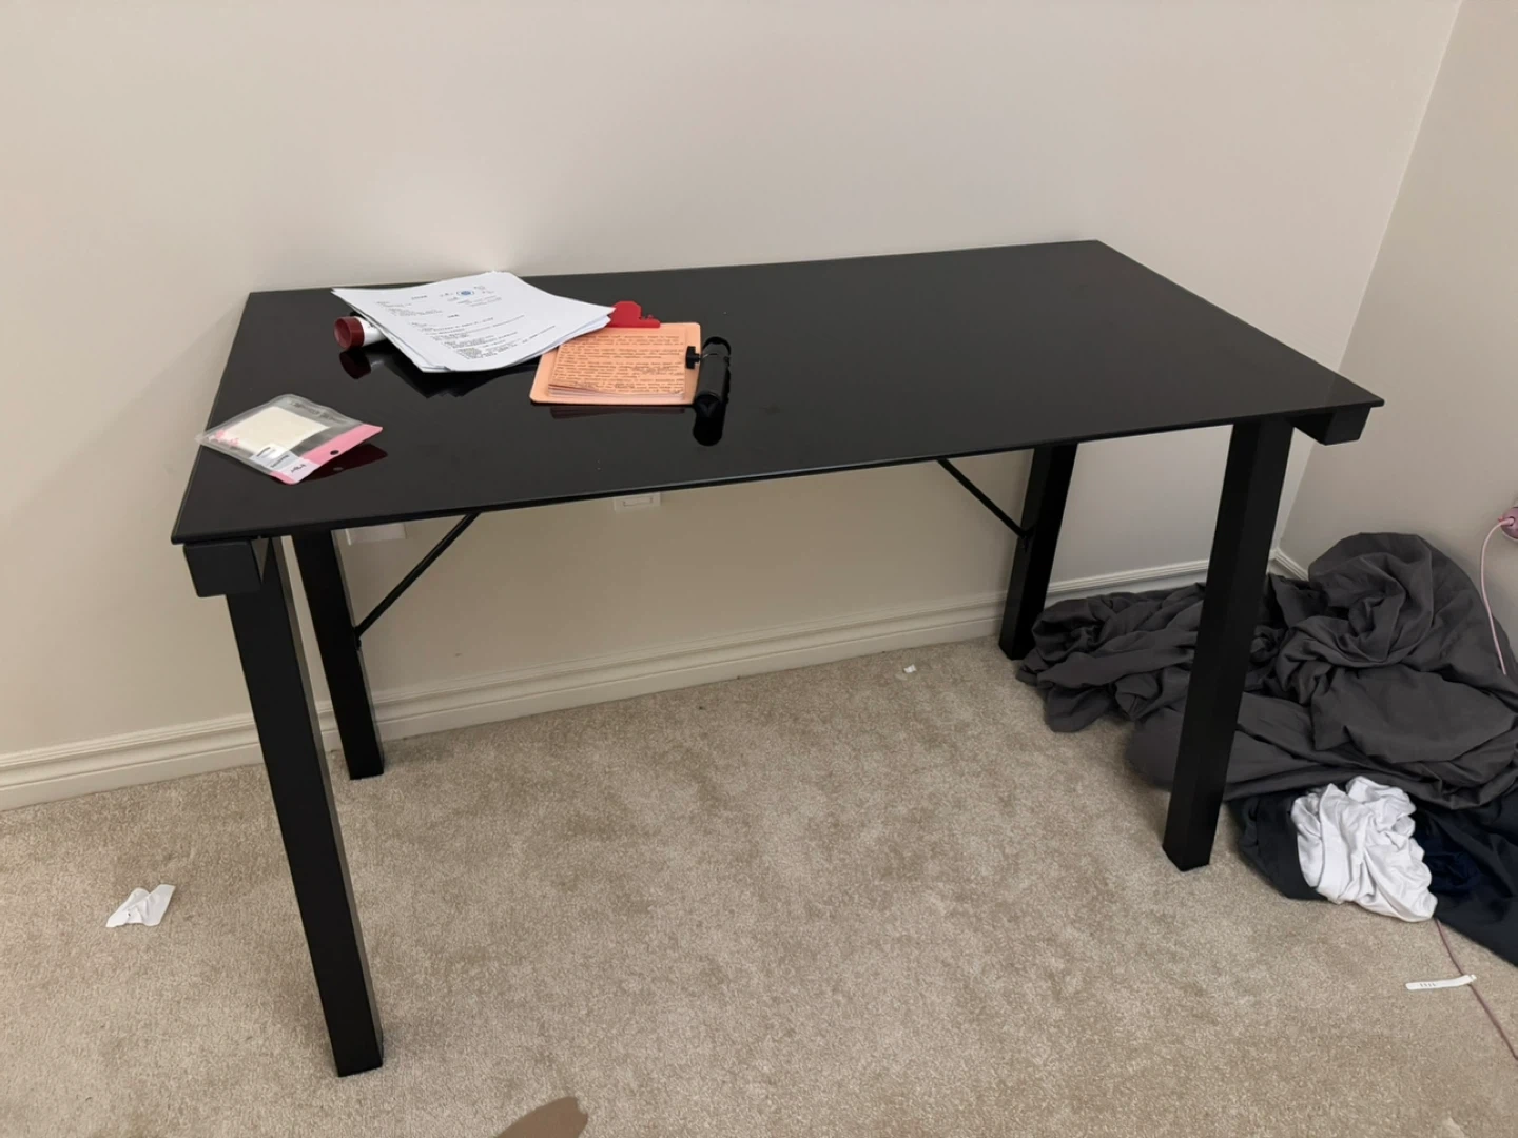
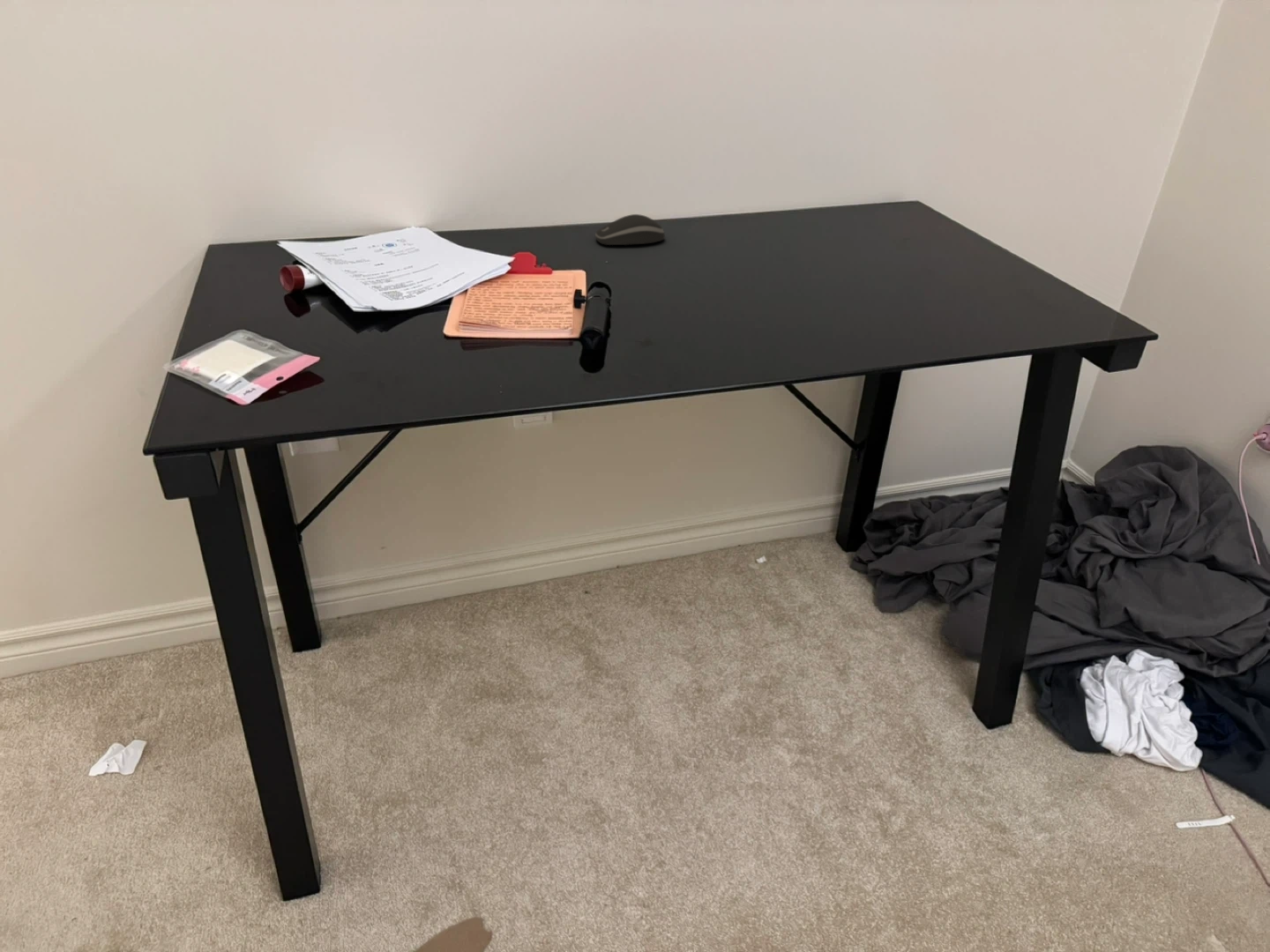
+ computer mouse (631, 227)
